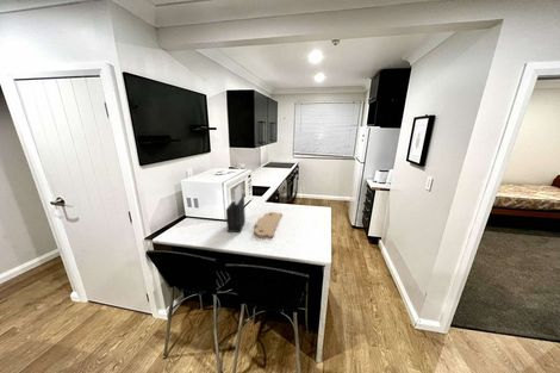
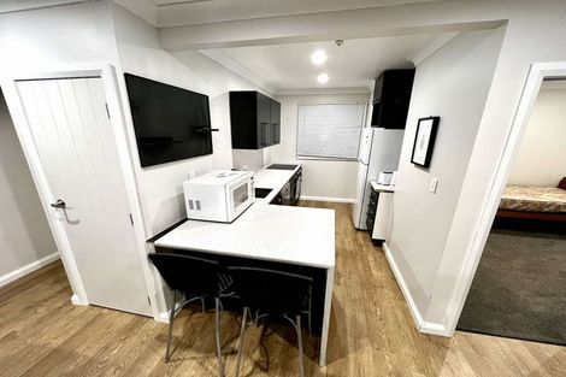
- knife block (234, 207)
- cutting board (267, 223)
